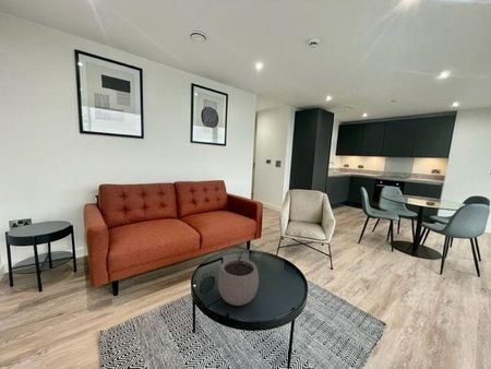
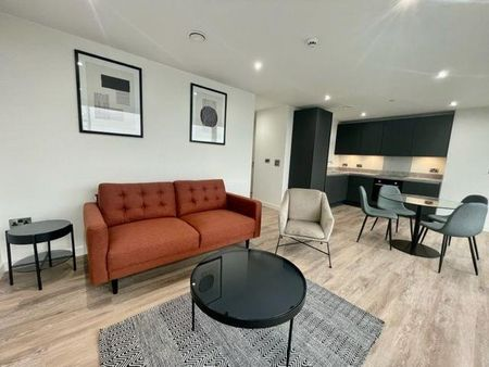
- plant pot (238, 275)
